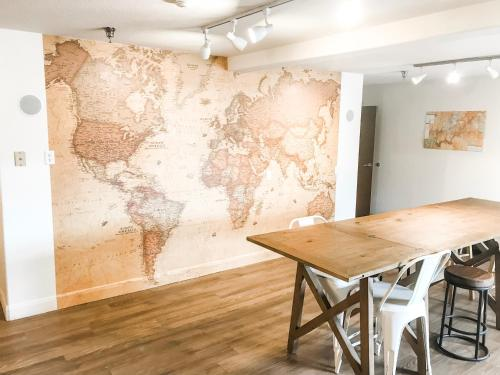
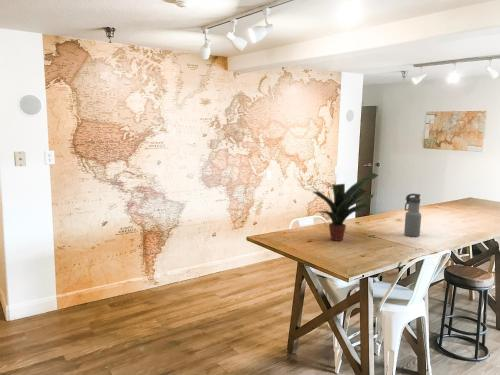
+ potted plant (343, 206)
+ water bottle (413, 214)
